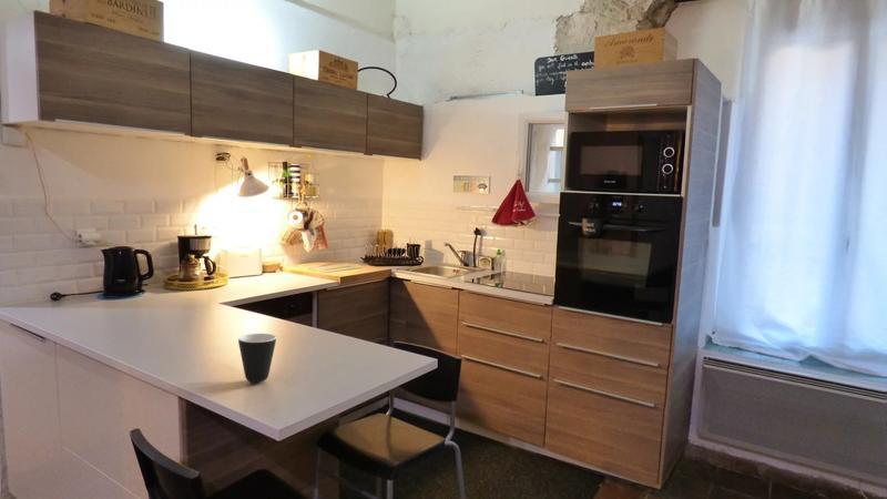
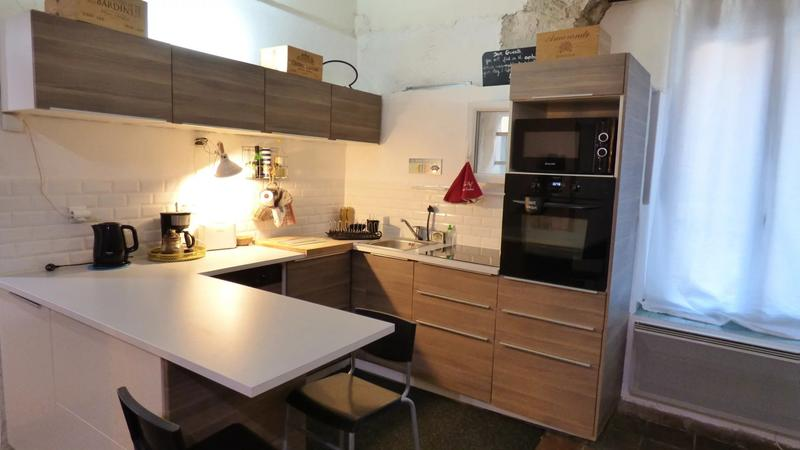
- mug (255, 358)
